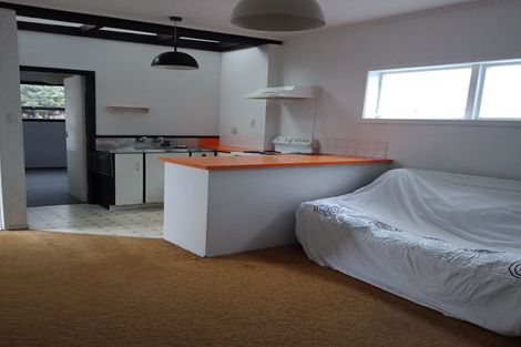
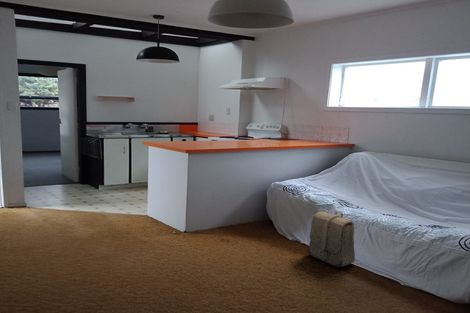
+ backpack (331, 236)
